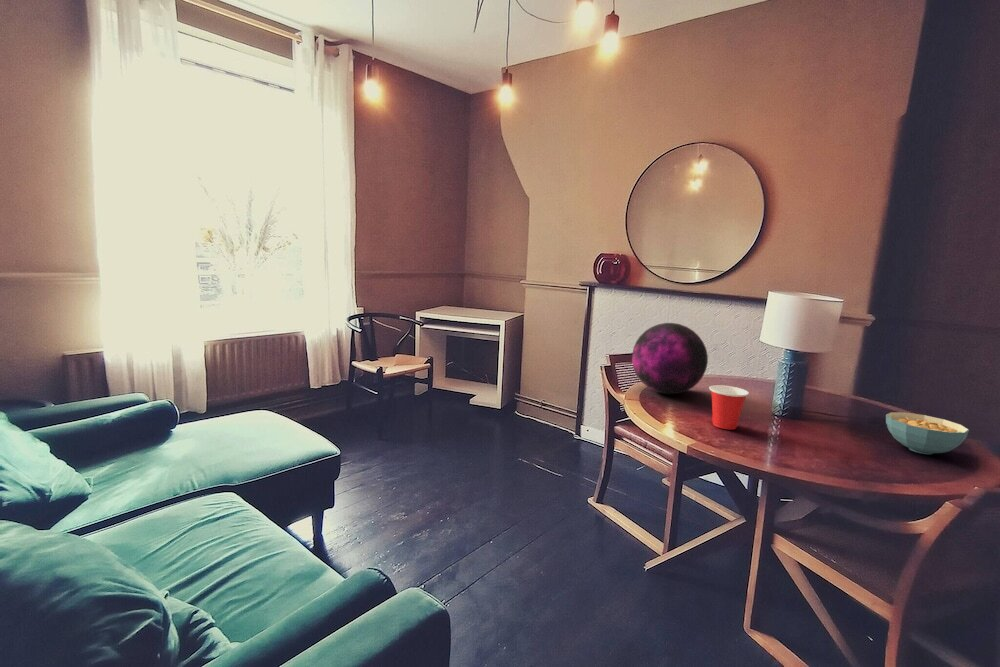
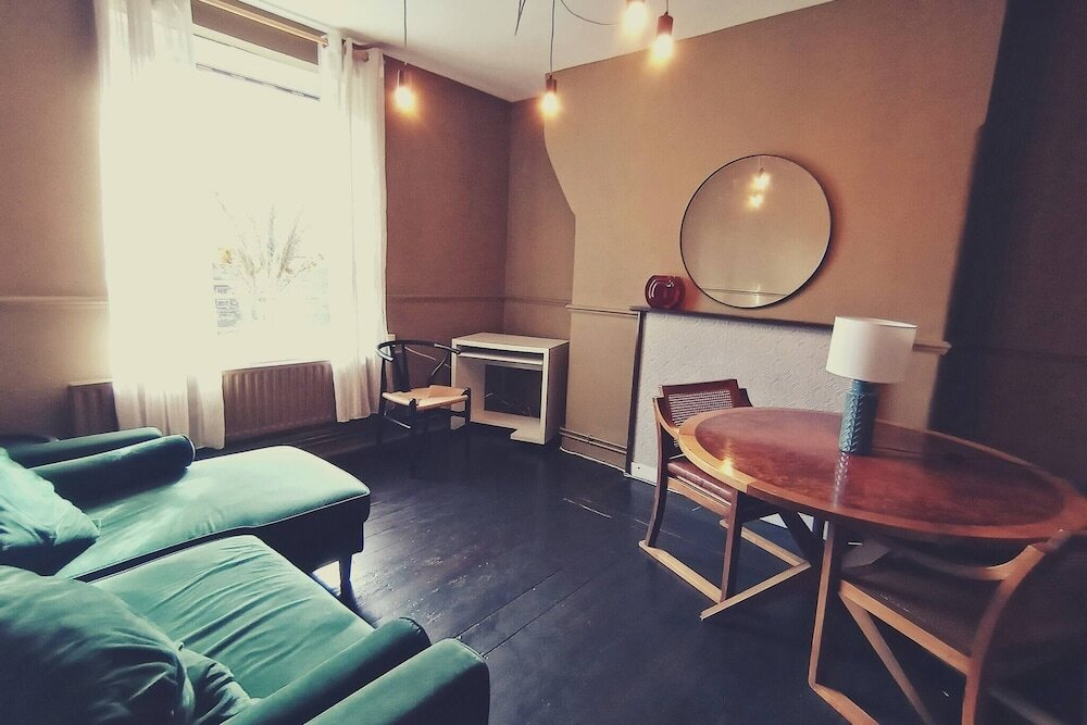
- cereal bowl (923, 436)
- cup (726, 407)
- decorative orb (668, 358)
